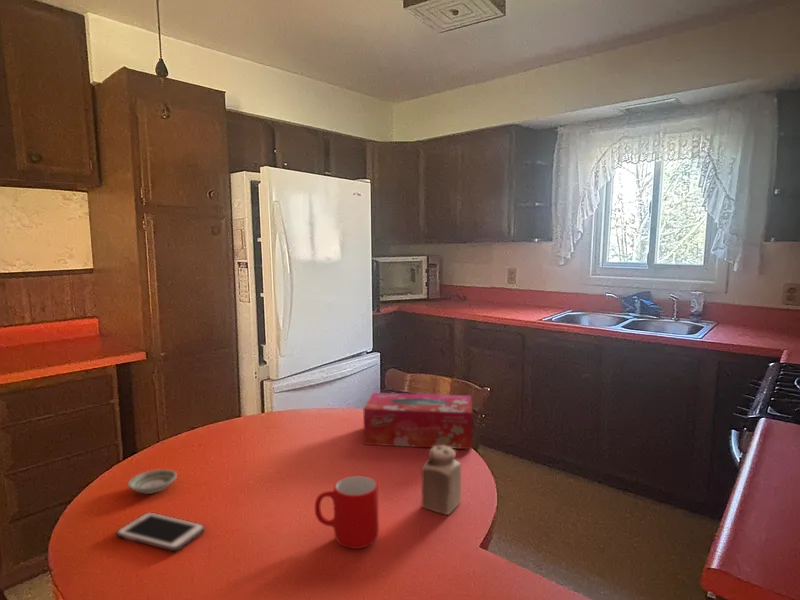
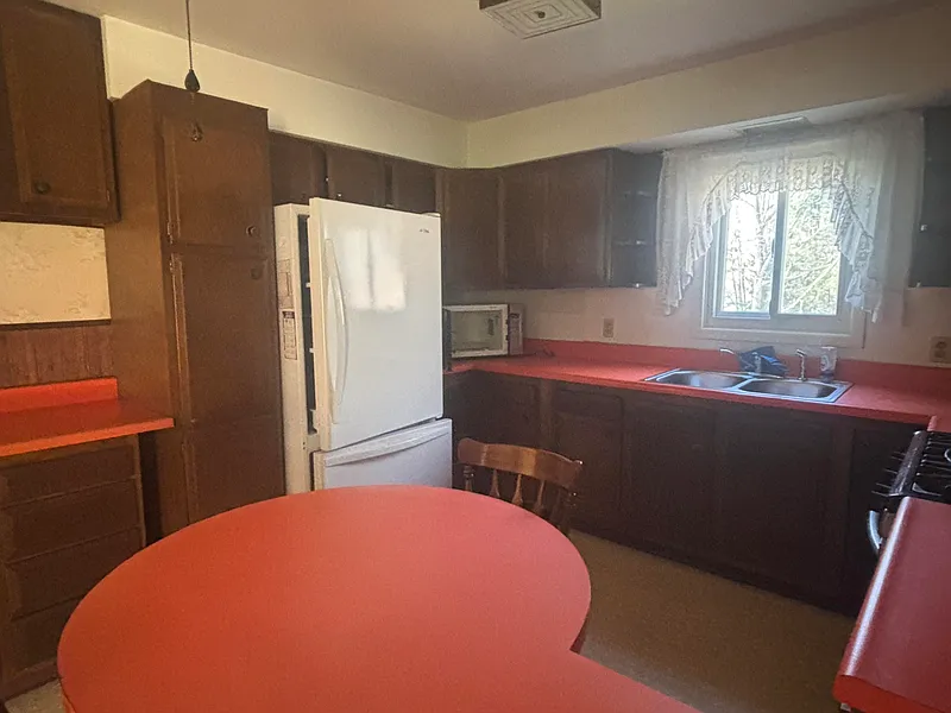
- saucer (153, 483)
- cell phone (161, 530)
- tissue box (419, 419)
- cup (346, 511)
- salt shaker (441, 477)
